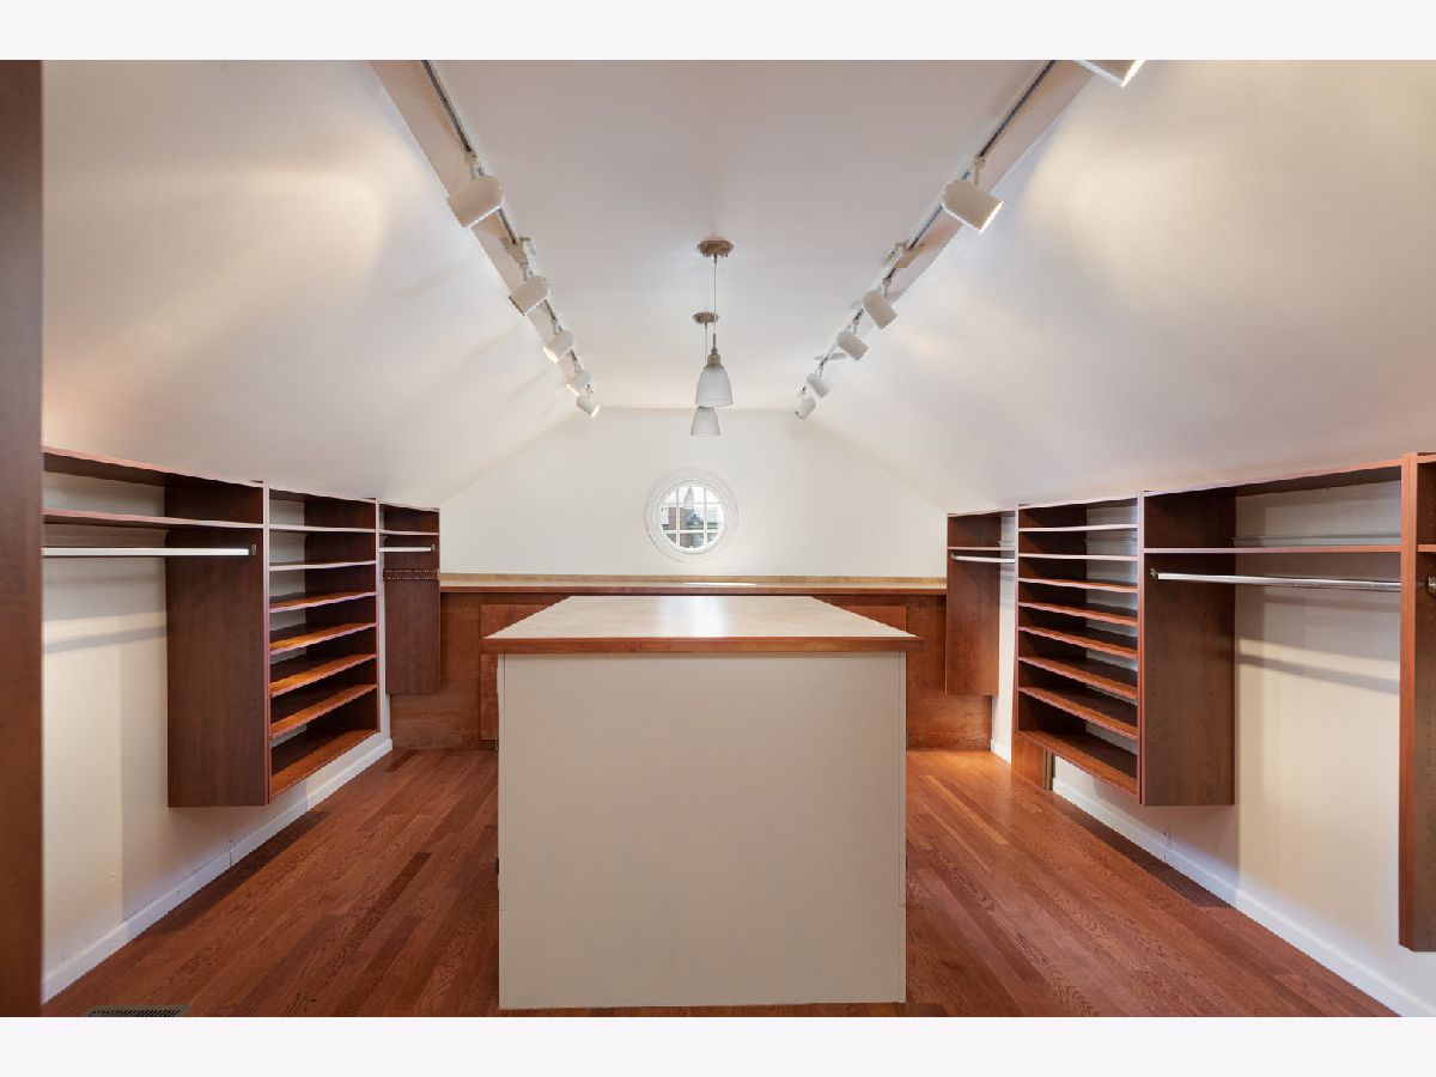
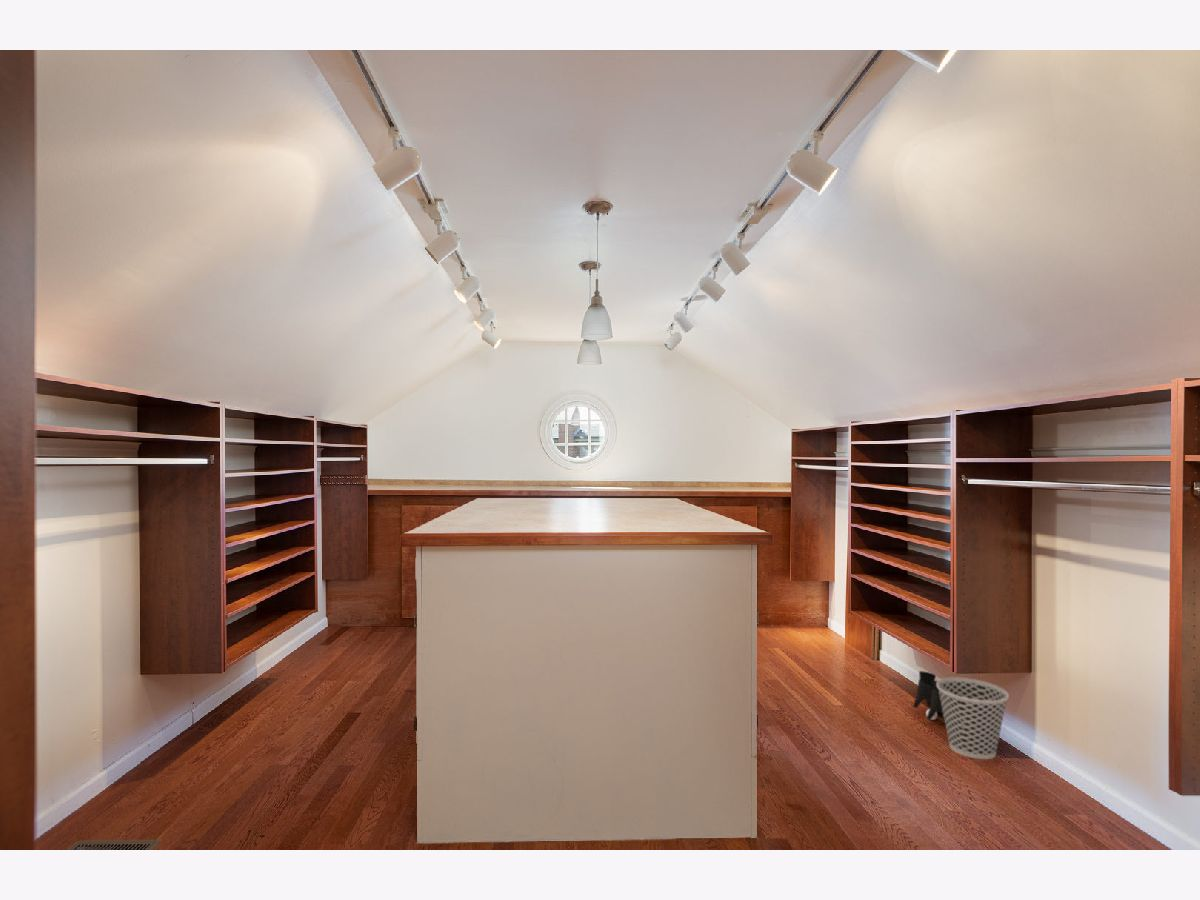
+ wastebasket (971, 719)
+ boots (940, 699)
